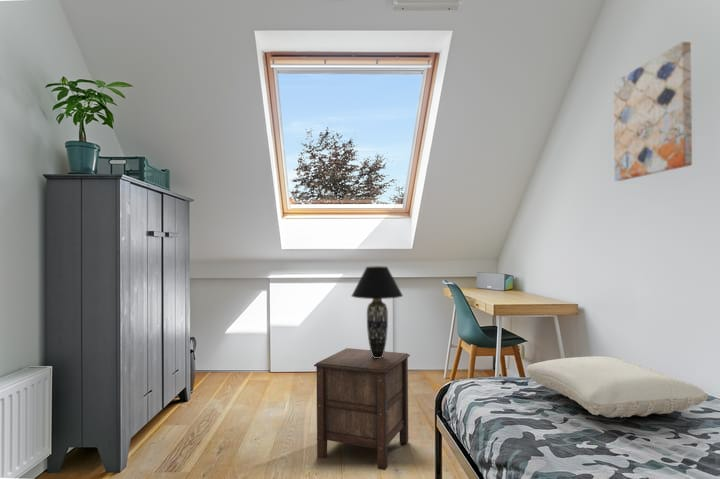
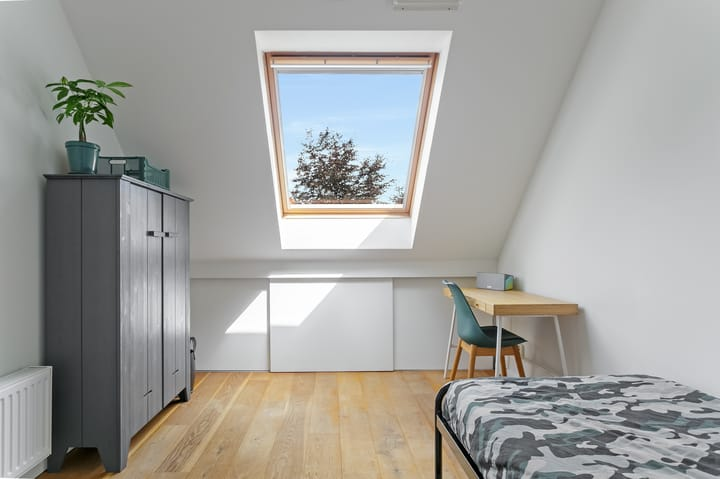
- table lamp (377, 311)
- wall art (648, 119)
- pillow (607, 383)
- nightstand (364, 403)
